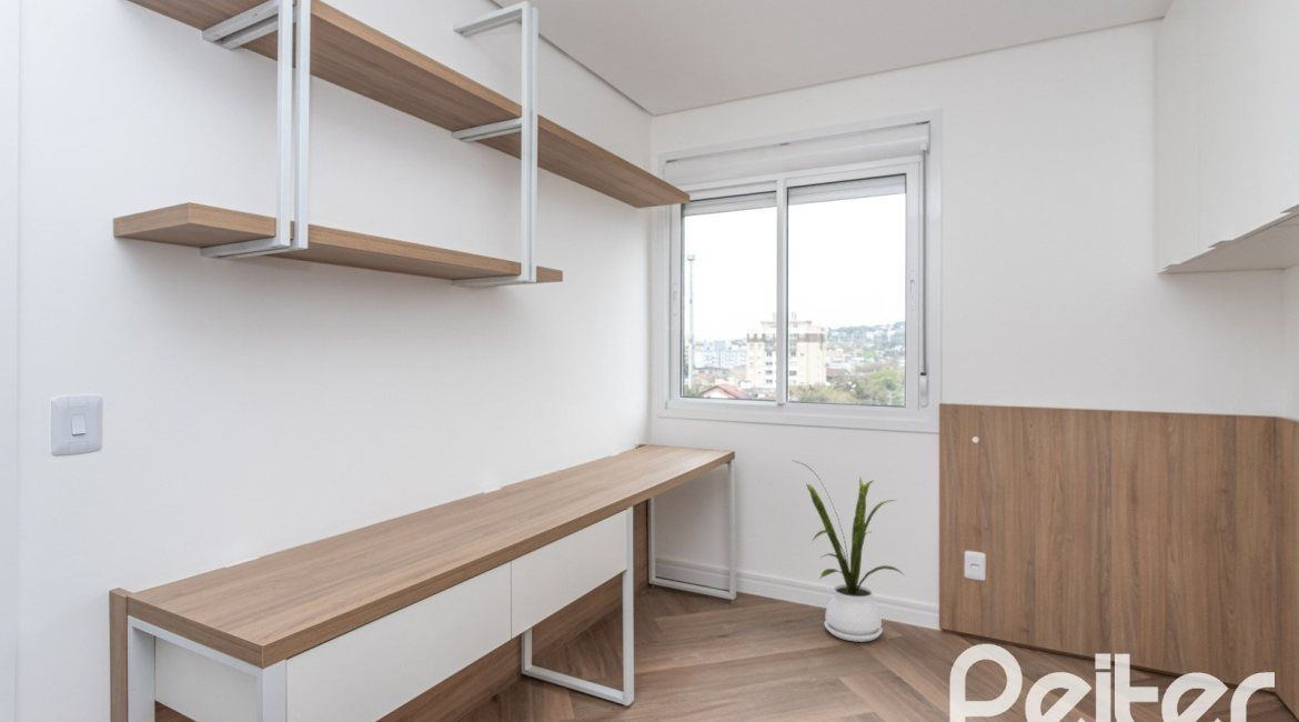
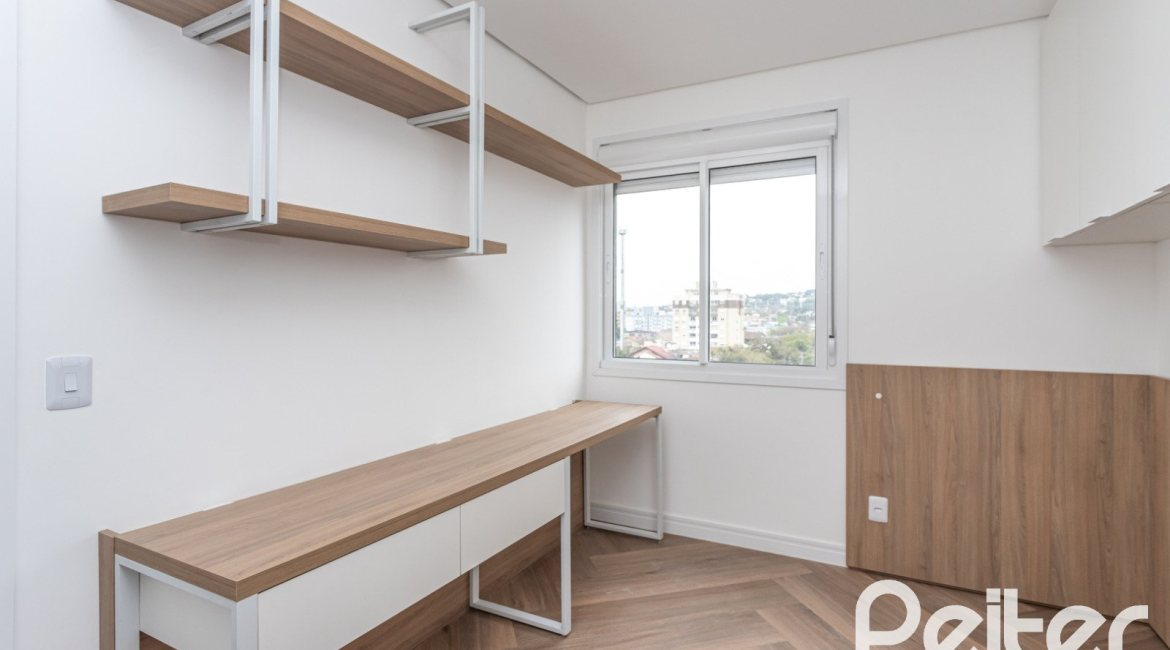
- house plant (846, 548)
